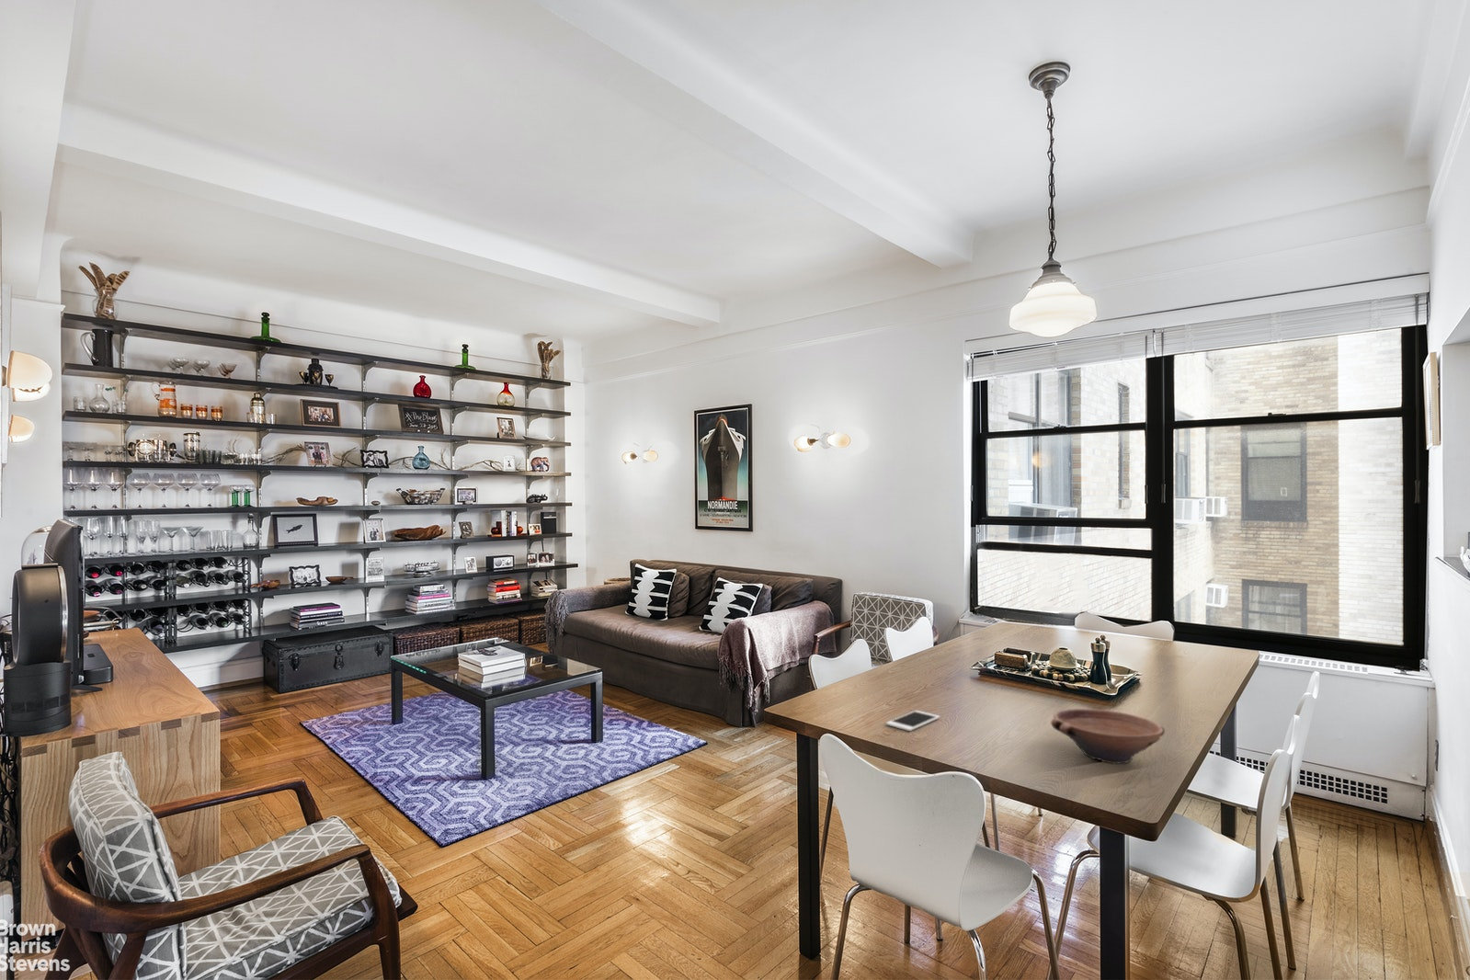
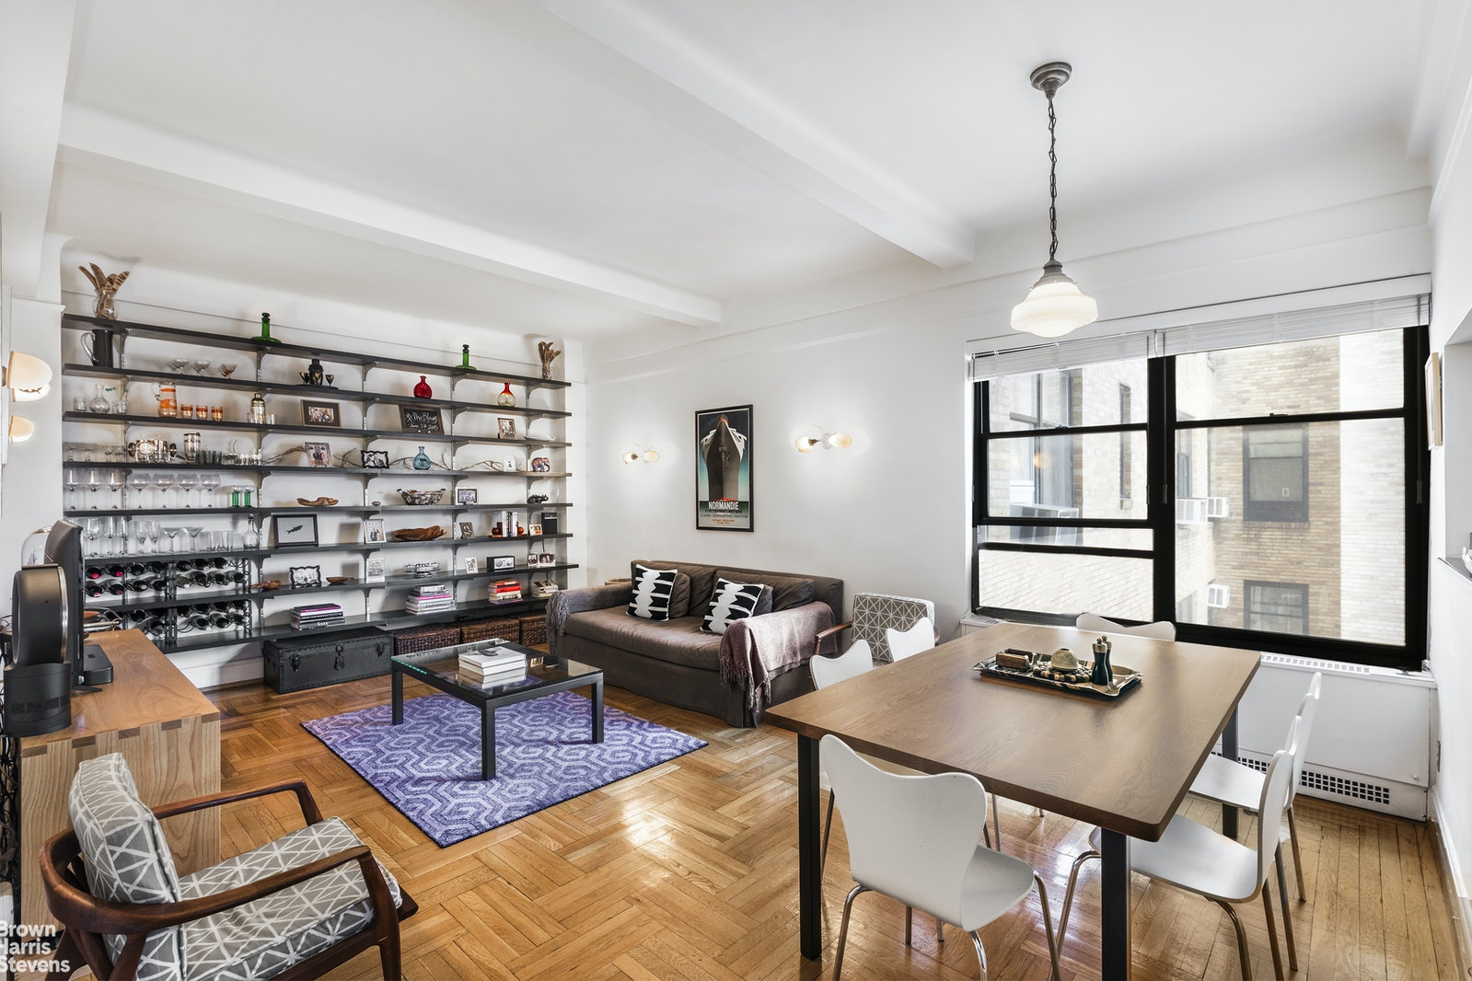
- cell phone (913, 720)
- bowl (1106, 737)
